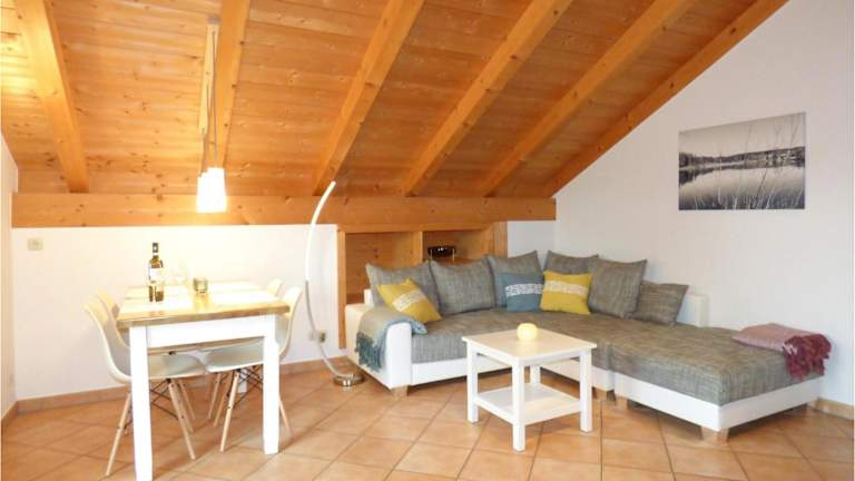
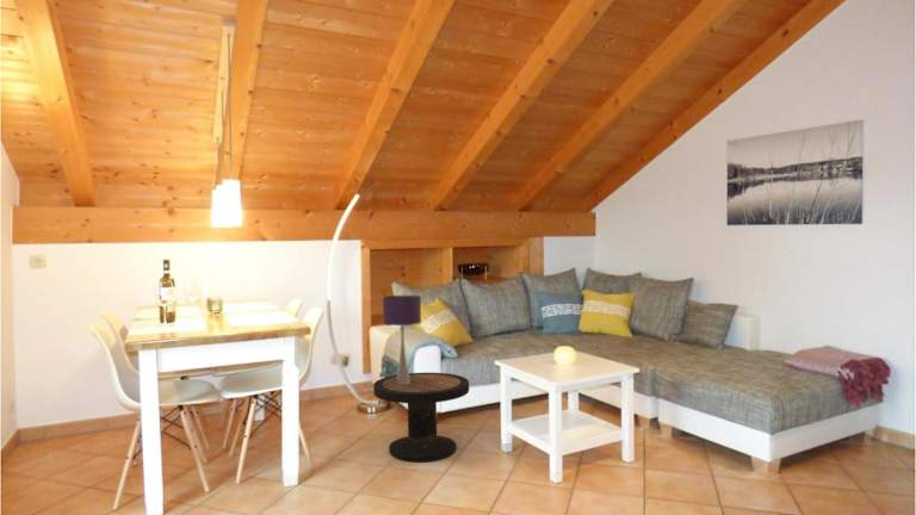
+ side table (421, 415)
+ table lamp (402, 339)
